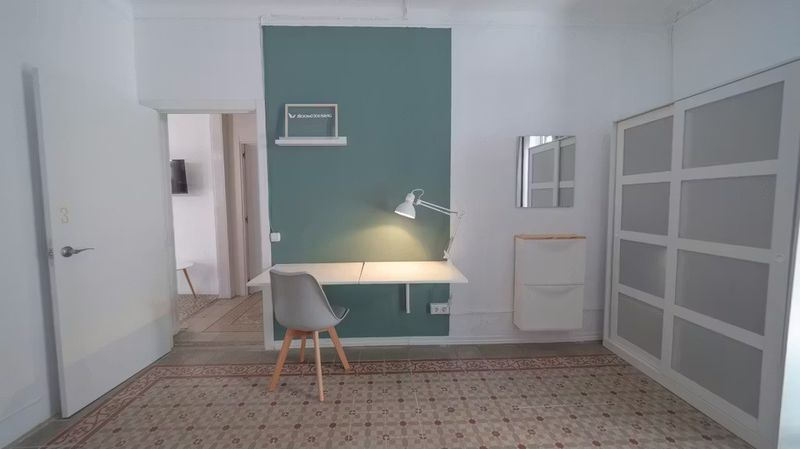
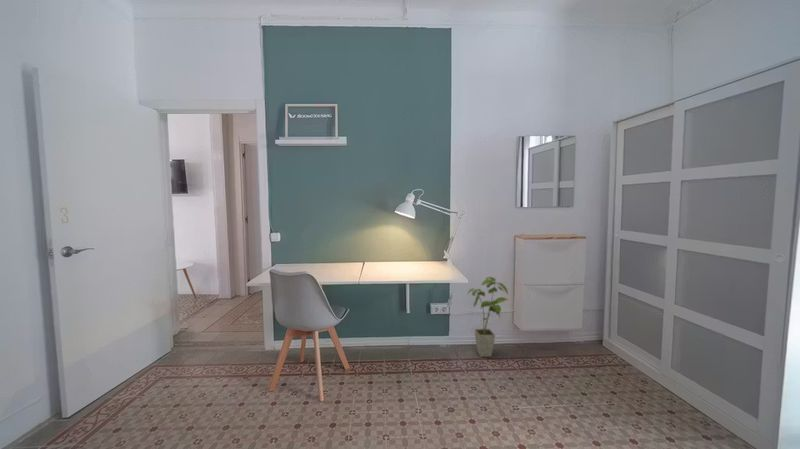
+ house plant (489, 315)
